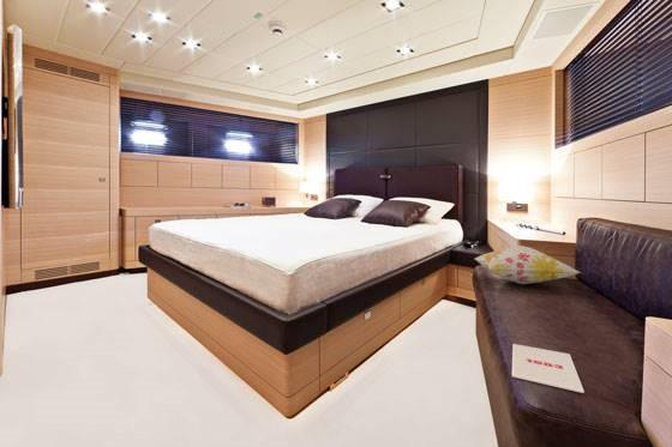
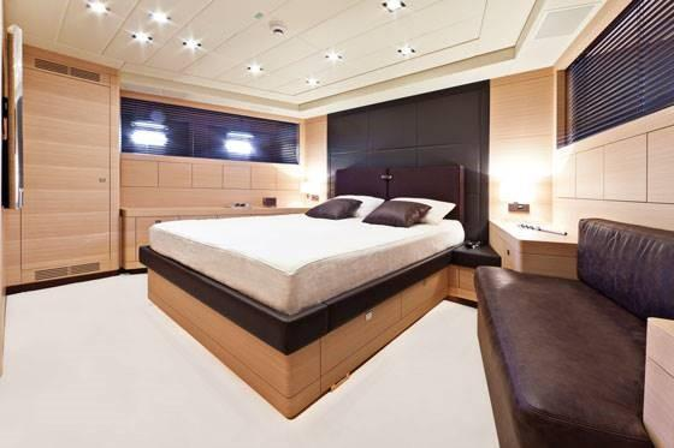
- magazine (542, 364)
- decorative pillow (518, 264)
